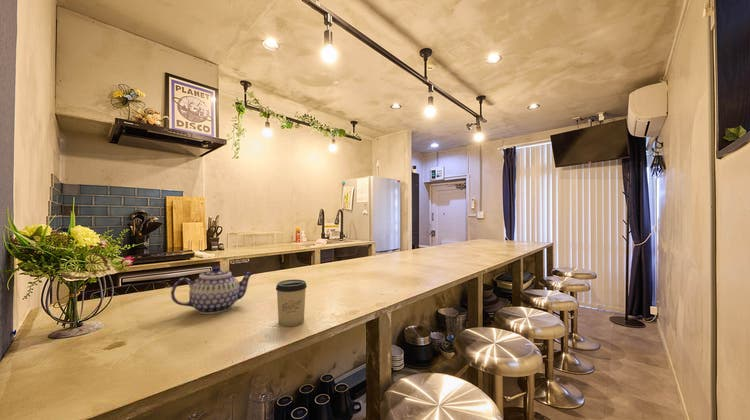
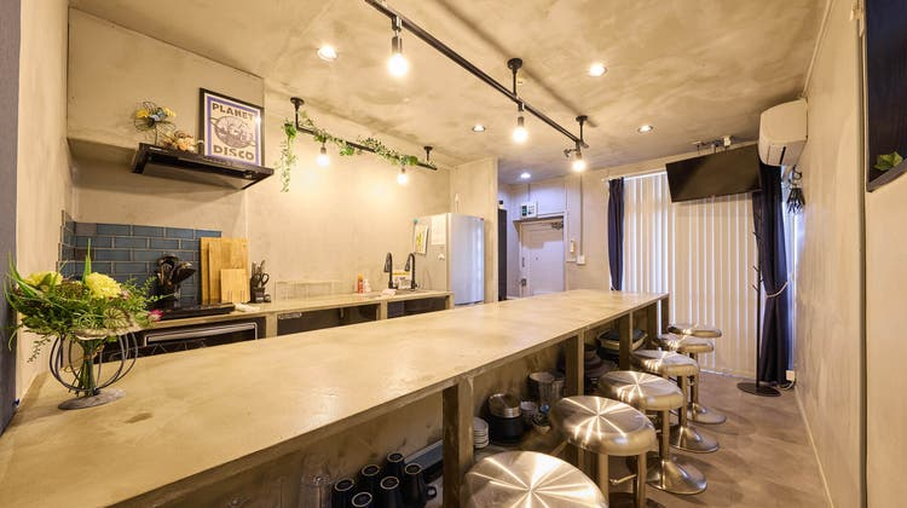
- cup (291, 302)
- teapot (215, 287)
